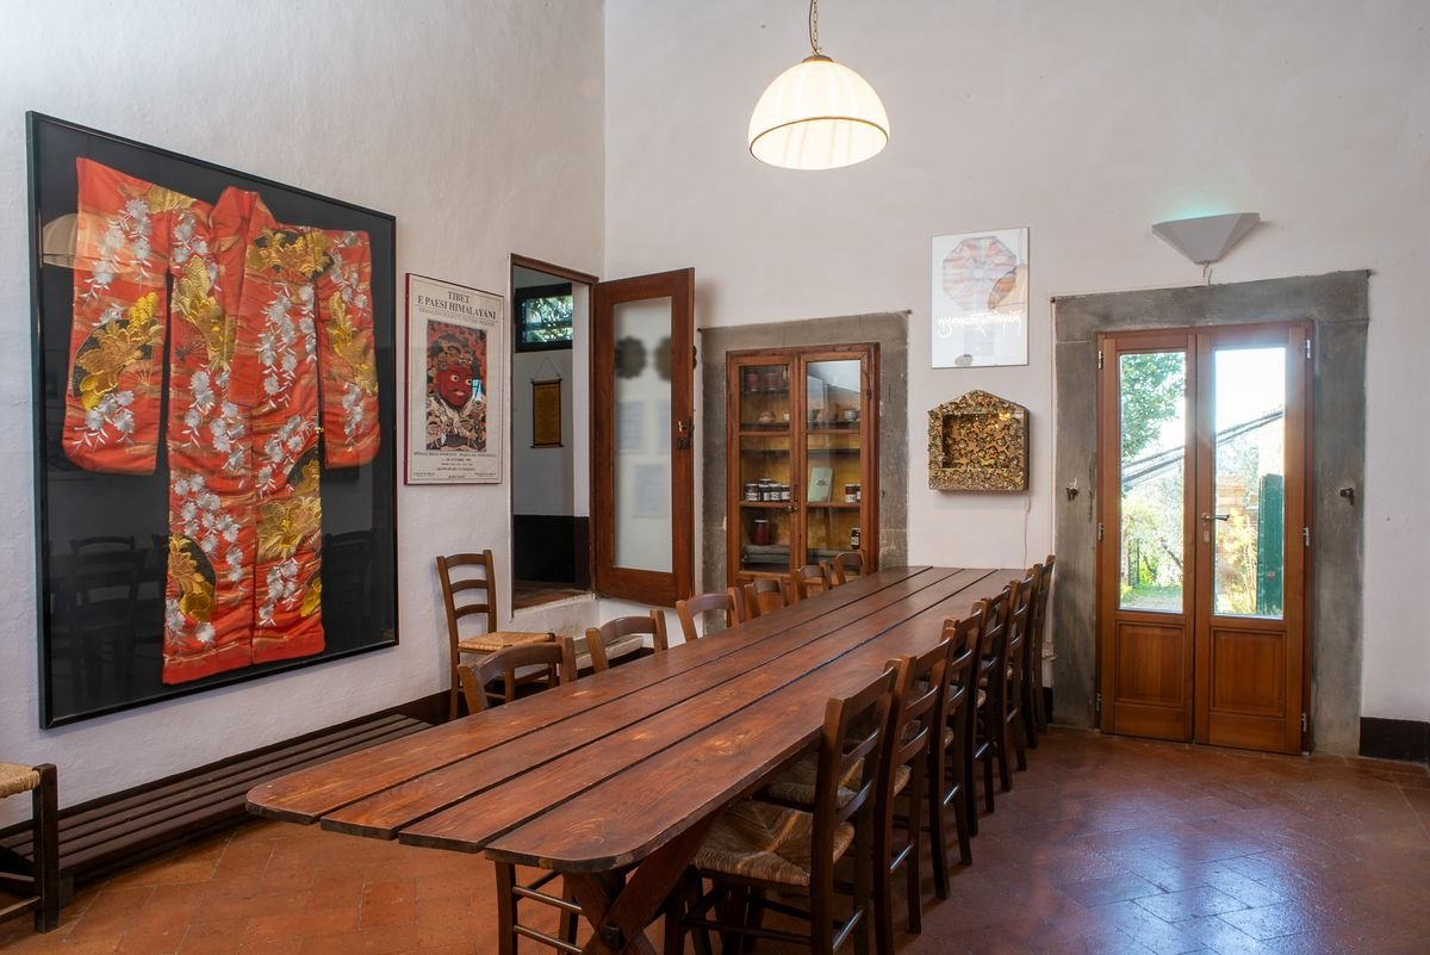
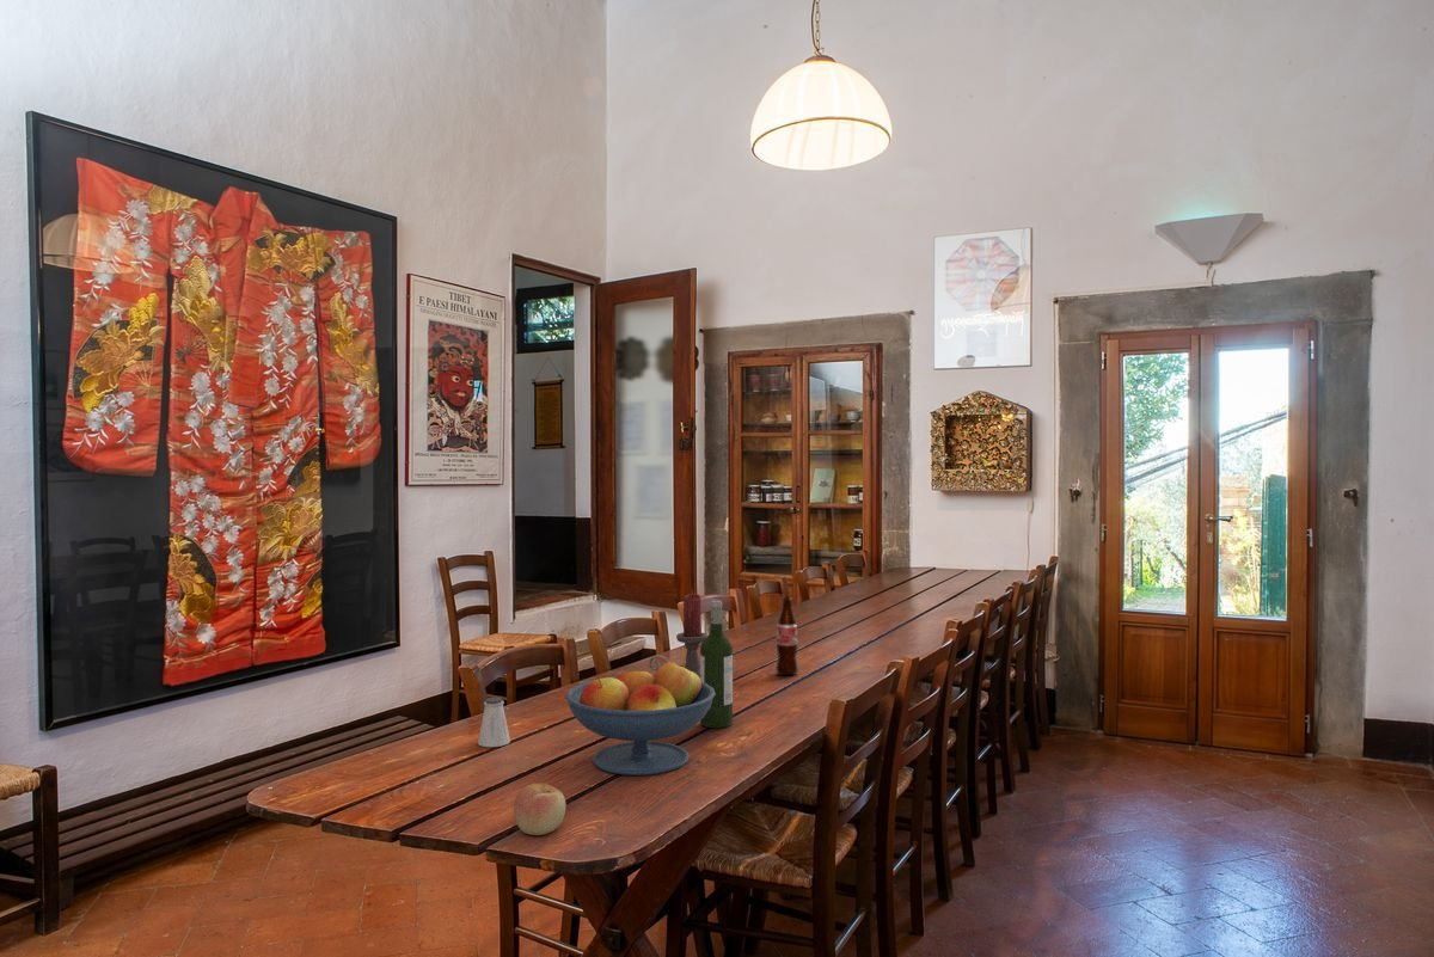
+ apple (540, 806)
+ wine bottle (716, 662)
+ fruit bowl (641, 713)
+ saltshaker (494, 720)
+ candle holder (684, 634)
+ bottle (786, 634)
